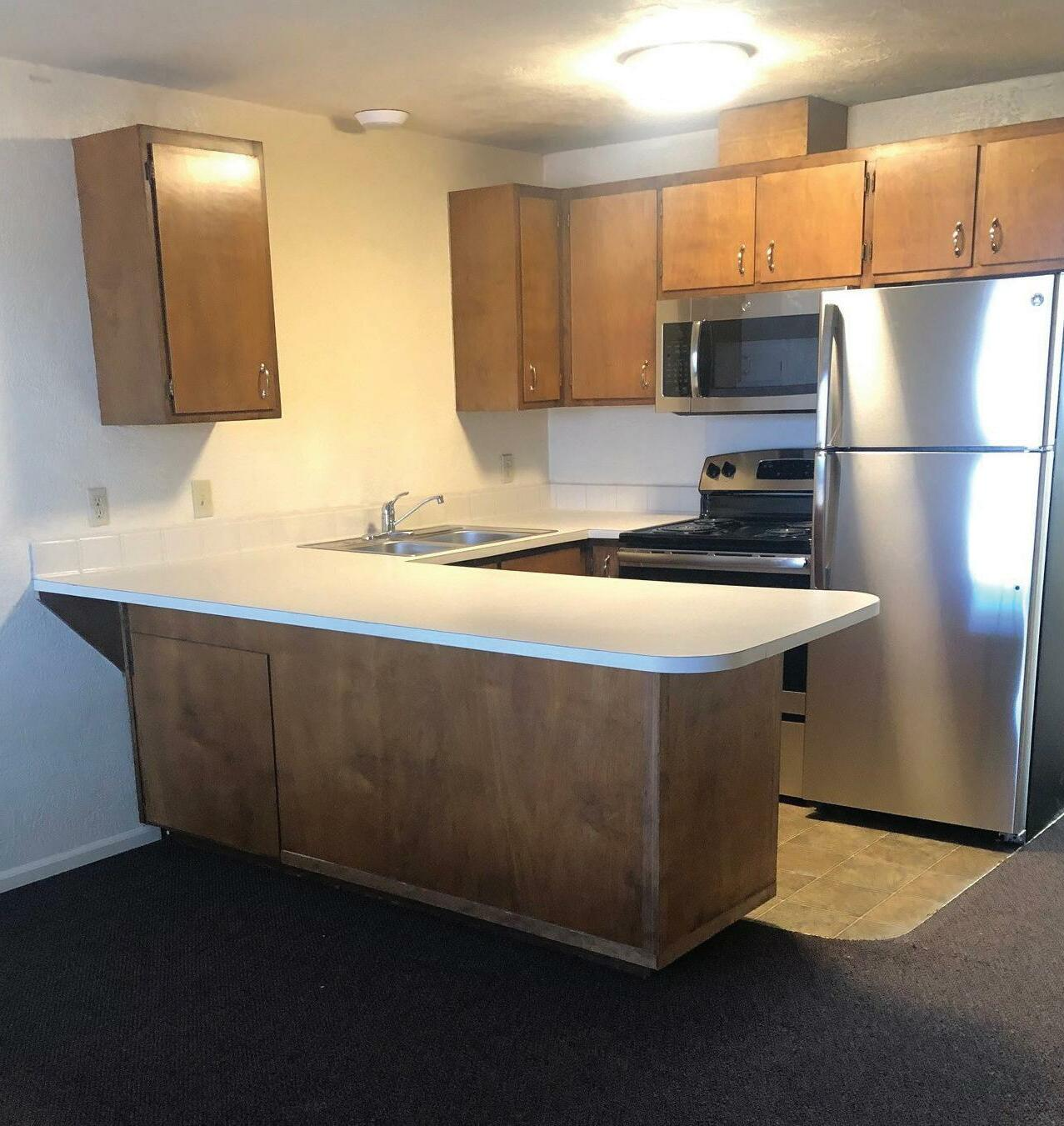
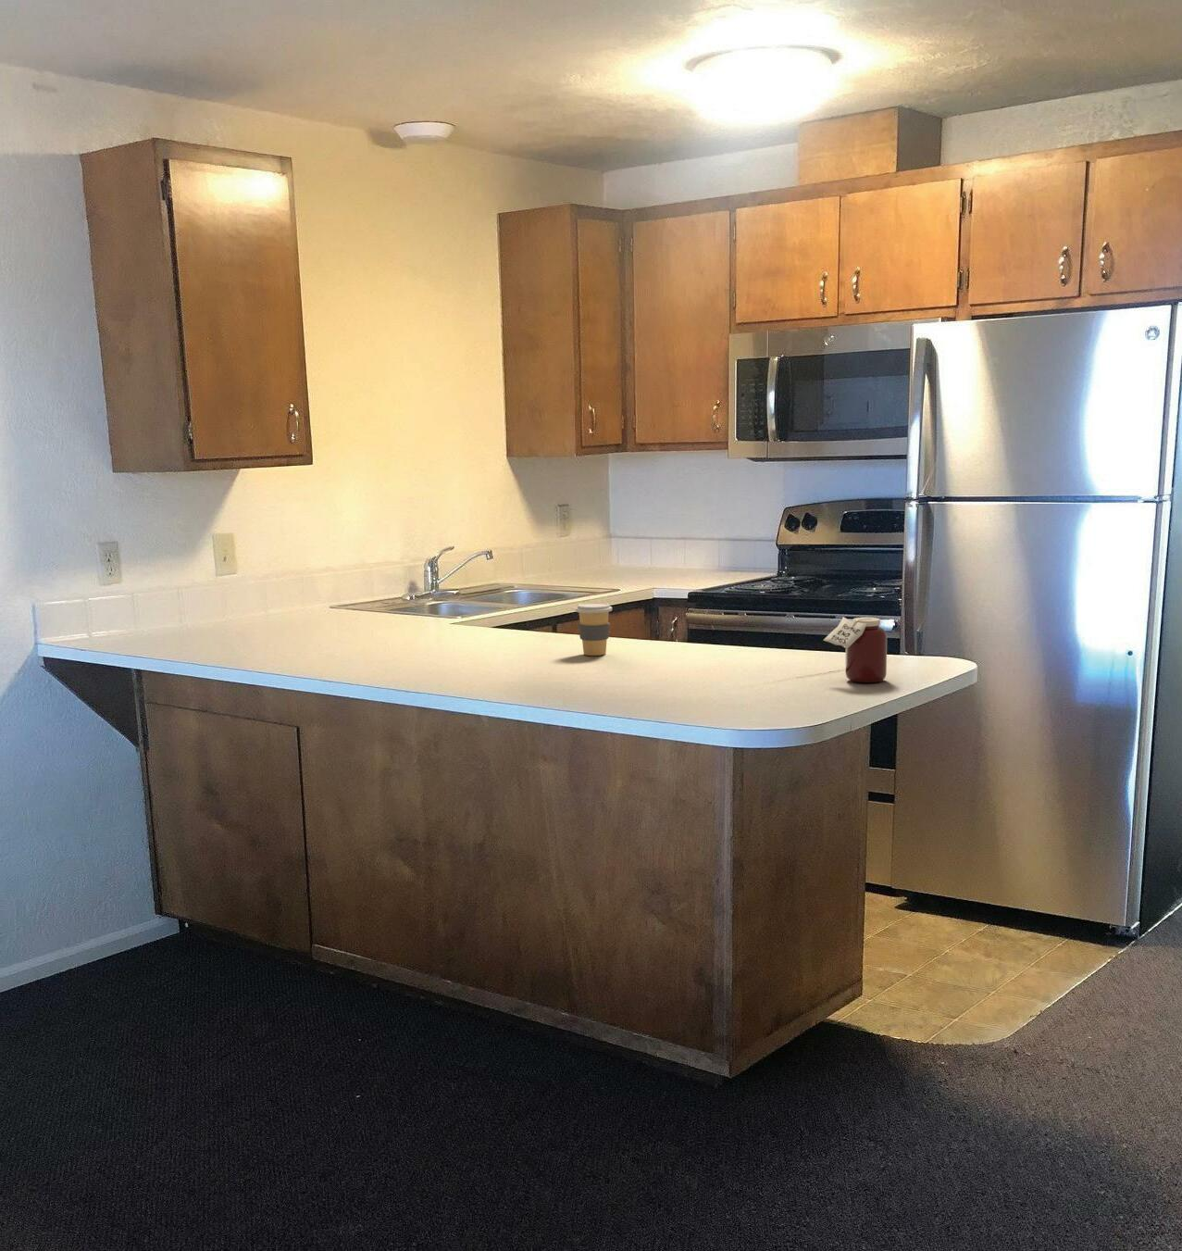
+ jar (858, 649)
+ coffee cup (593, 629)
